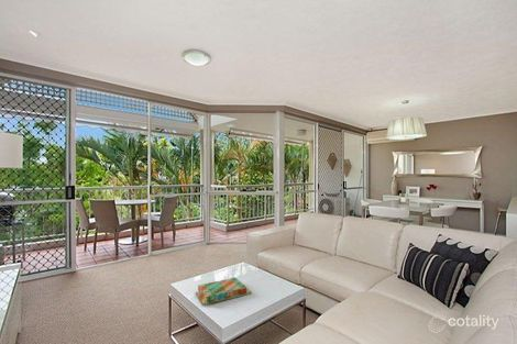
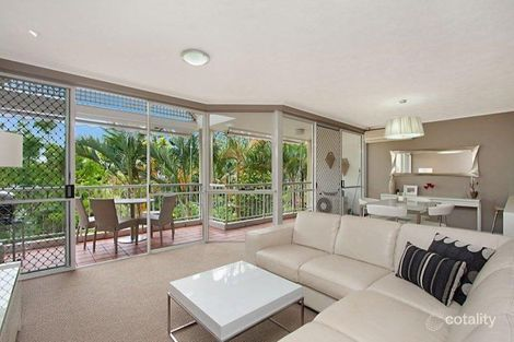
- board game (222, 289)
